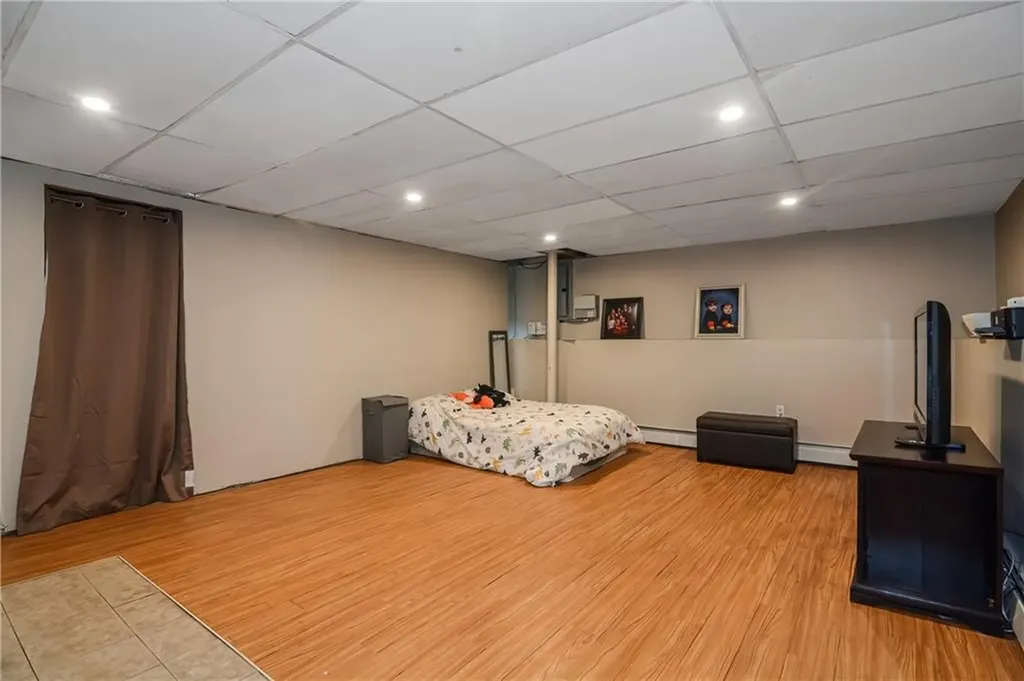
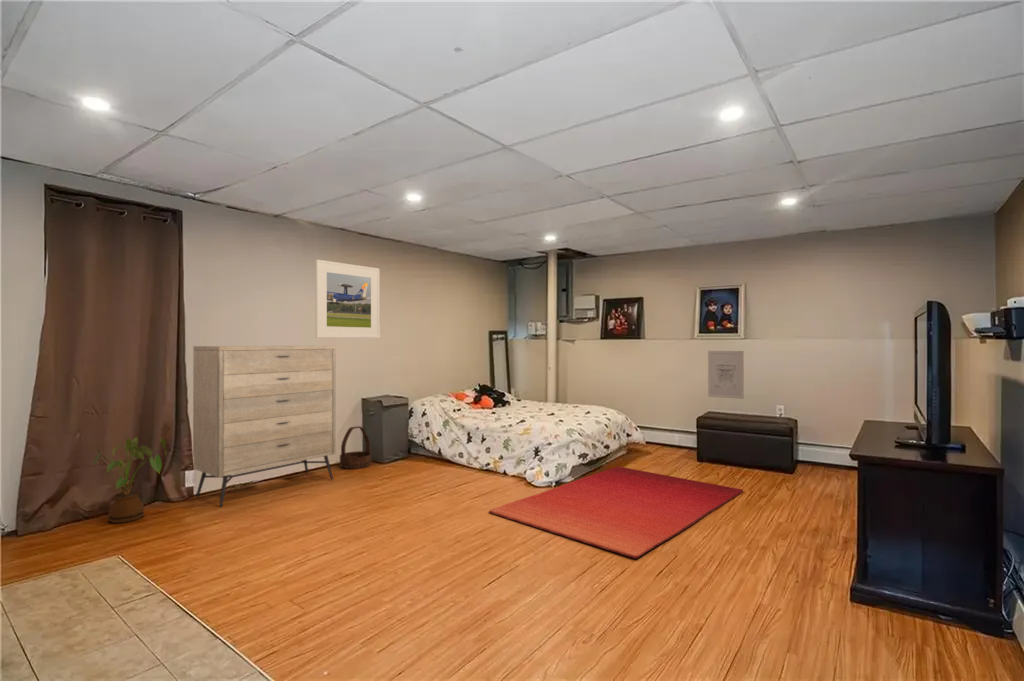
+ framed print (349, 301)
+ basket (357, 451)
+ dresser (268, 416)
+ rug (624, 500)
+ house plant (132, 479)
+ wall art (725, 374)
